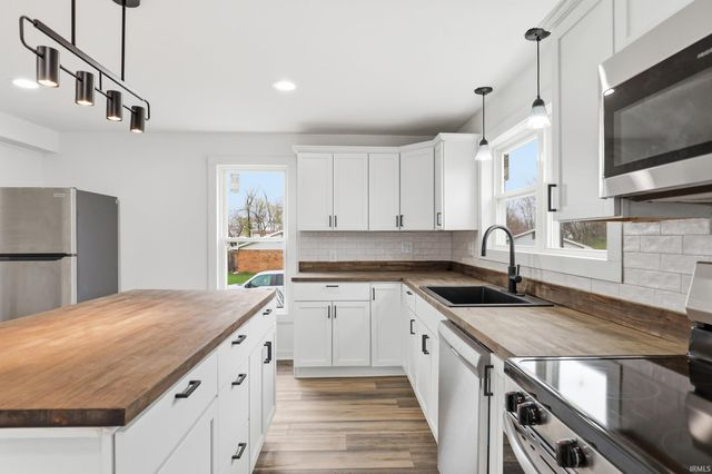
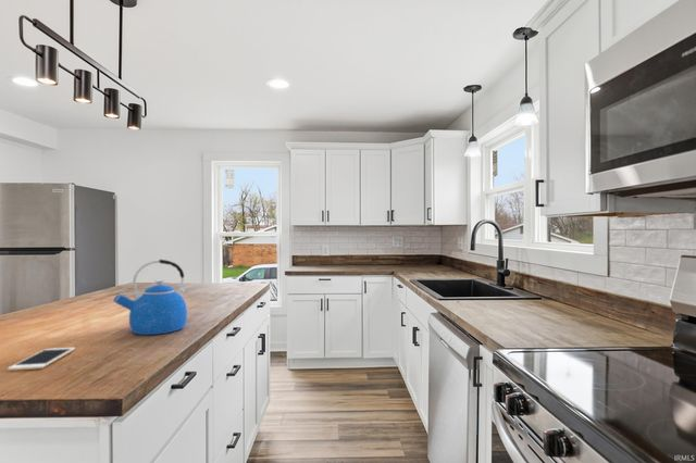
+ cell phone (44, 358)
+ kettle (151, 295)
